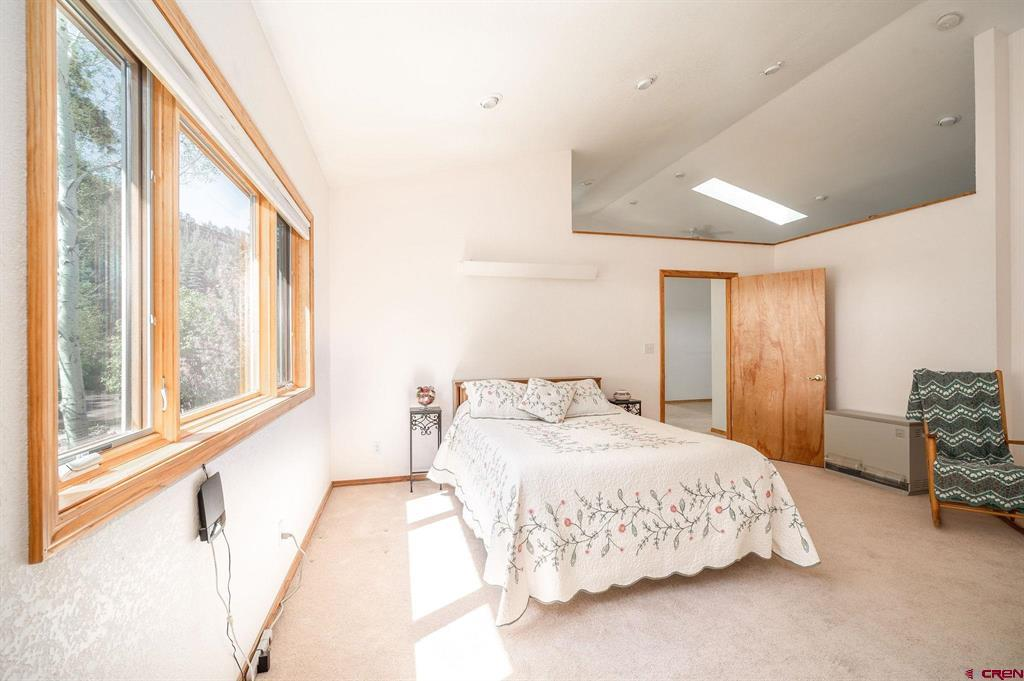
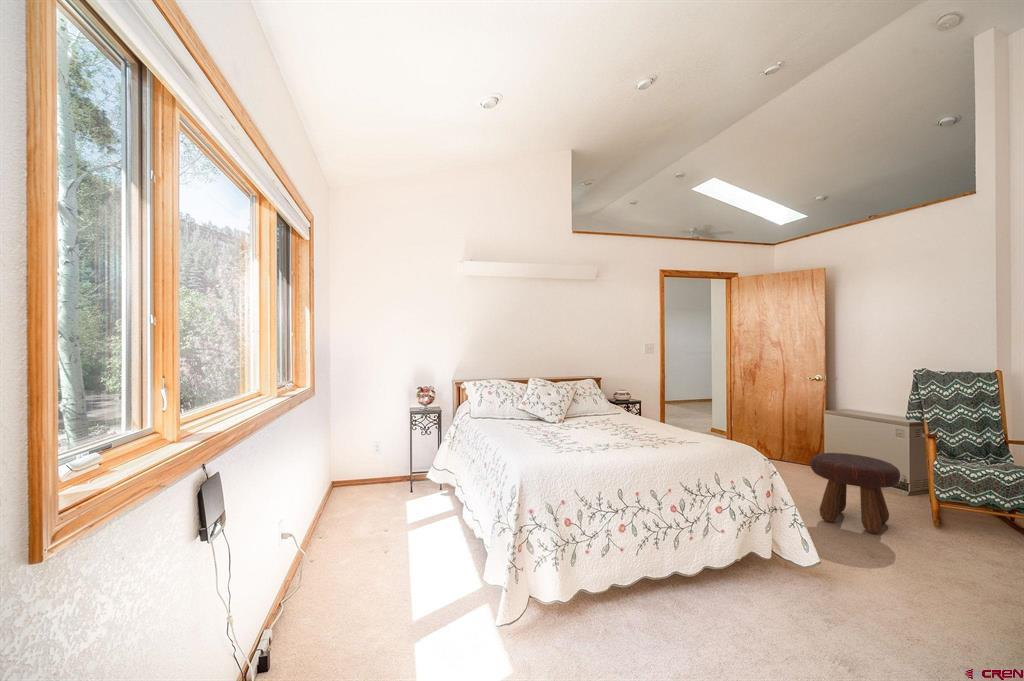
+ footstool (853, 485)
